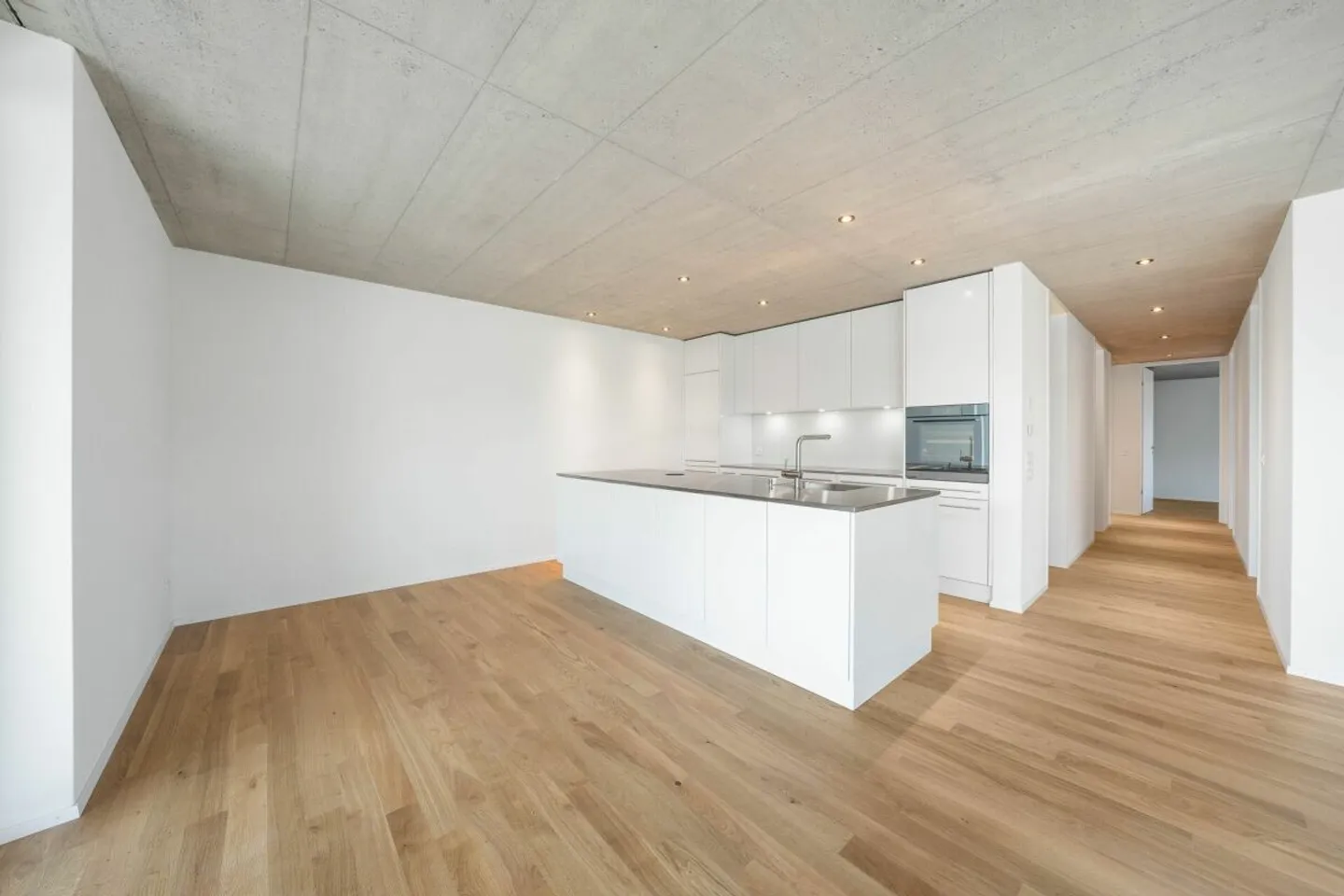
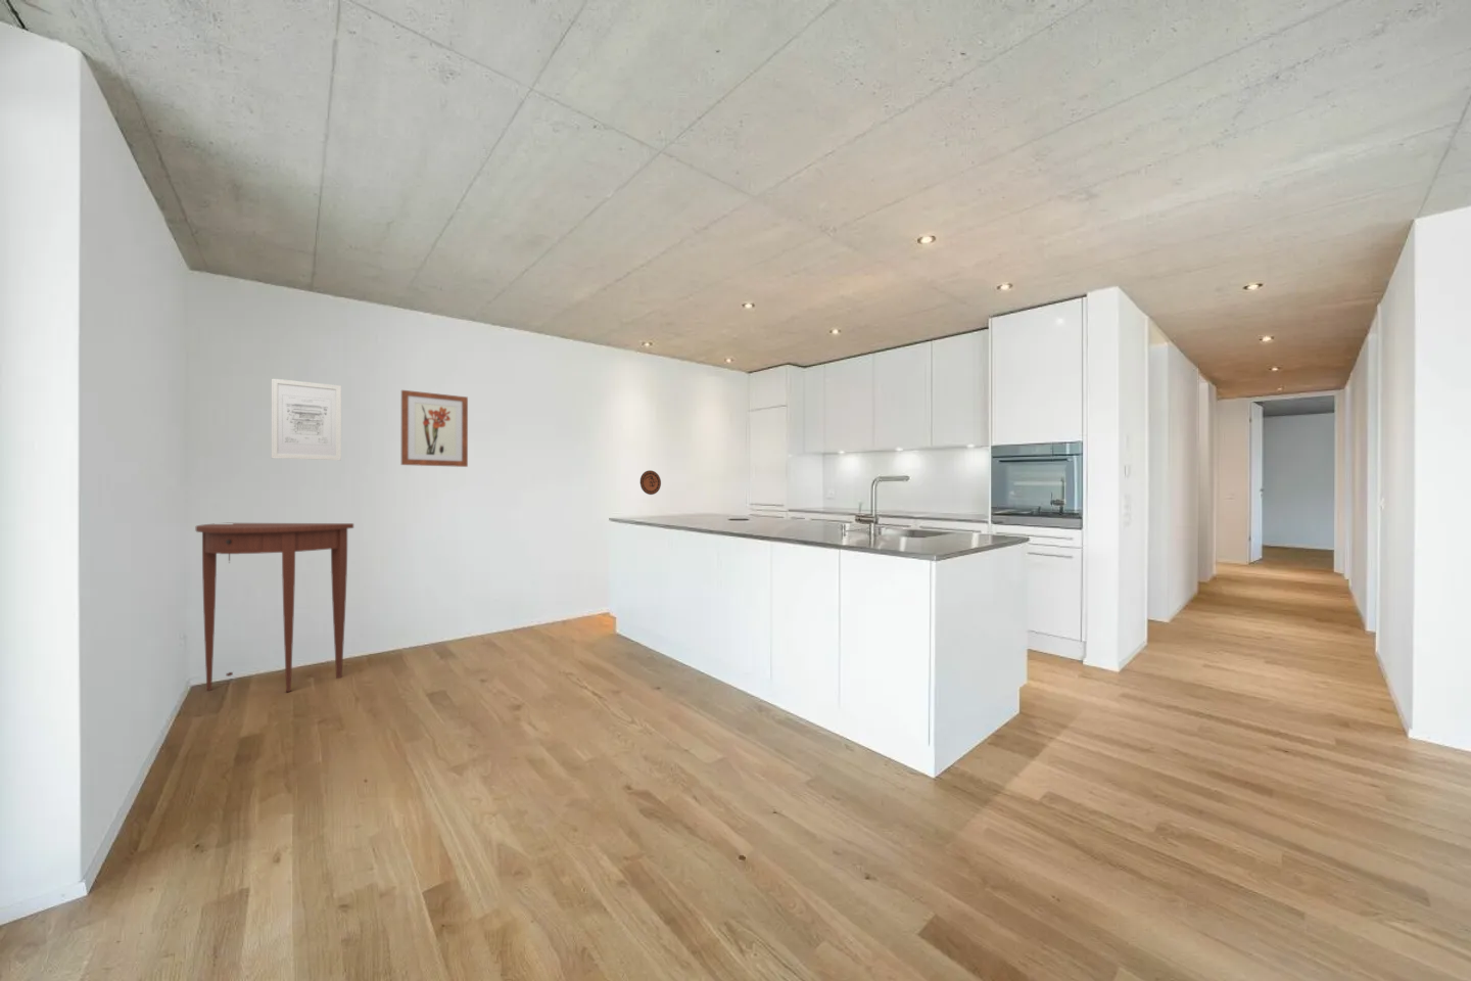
+ wall art (436, 429)
+ wall art (306, 420)
+ decorative plate (650, 483)
+ console table (283, 601)
